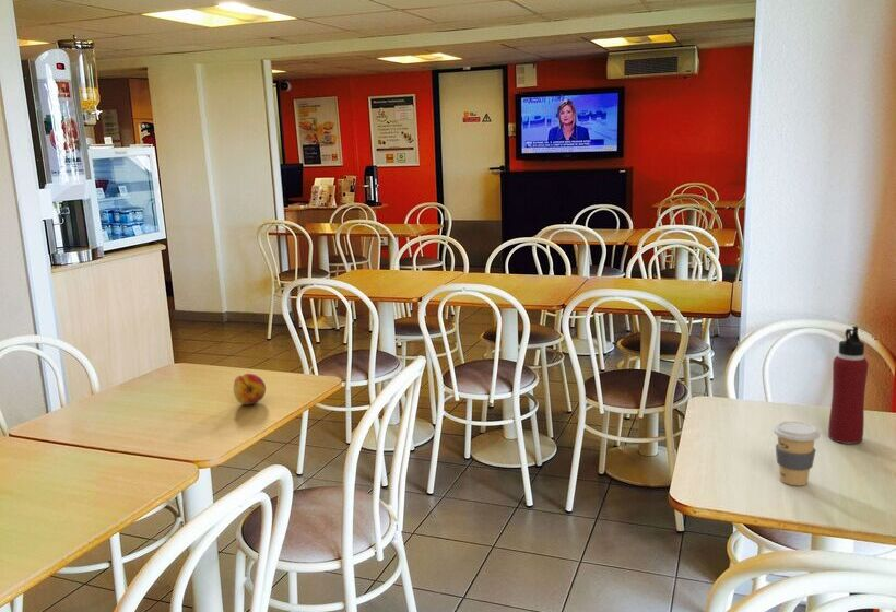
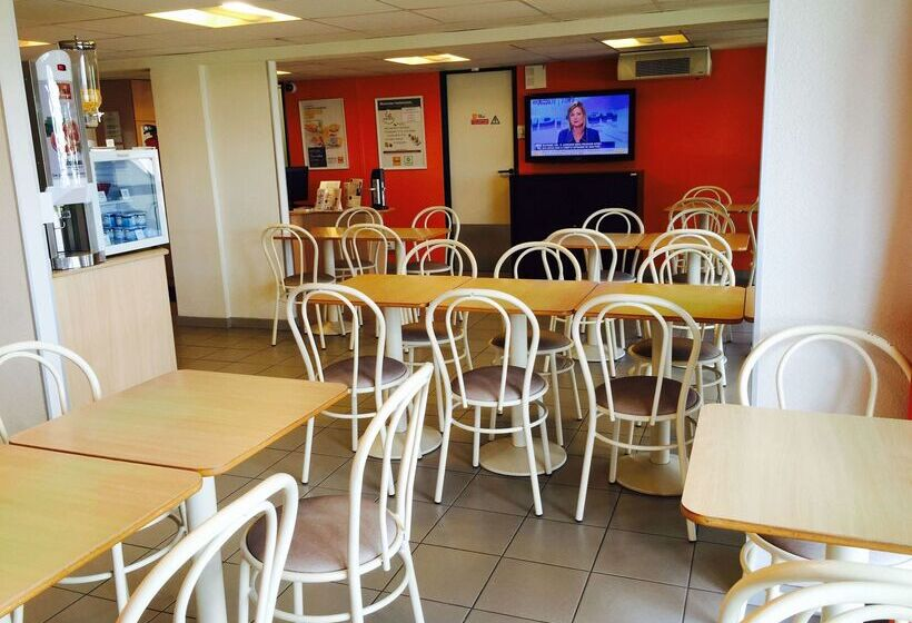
- coffee cup (794, 454)
- fruit (249, 388)
- water bottle (848, 382)
